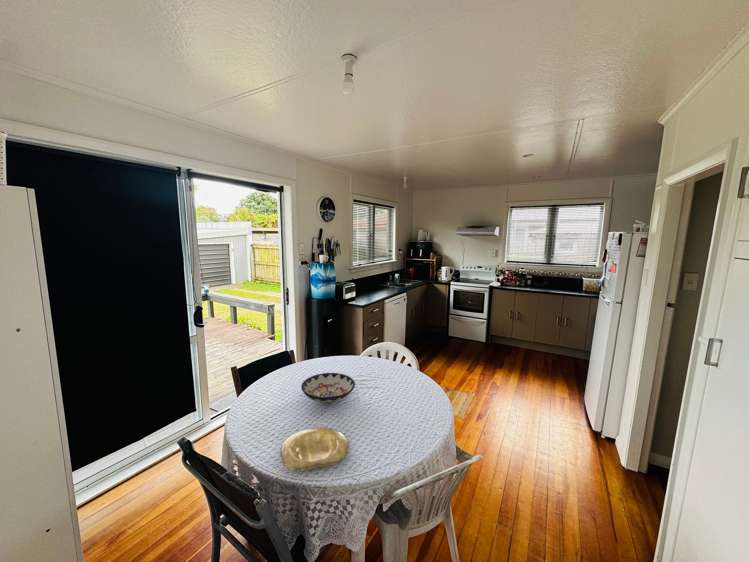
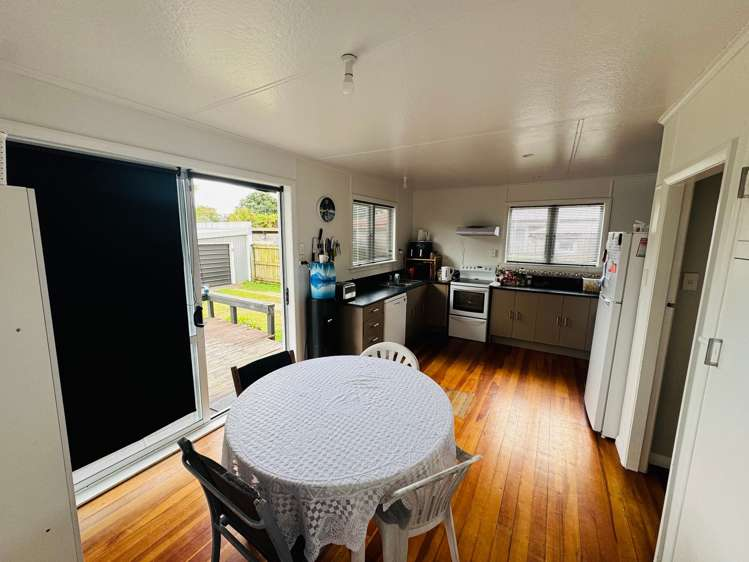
- bowl (328, 391)
- plate (315, 449)
